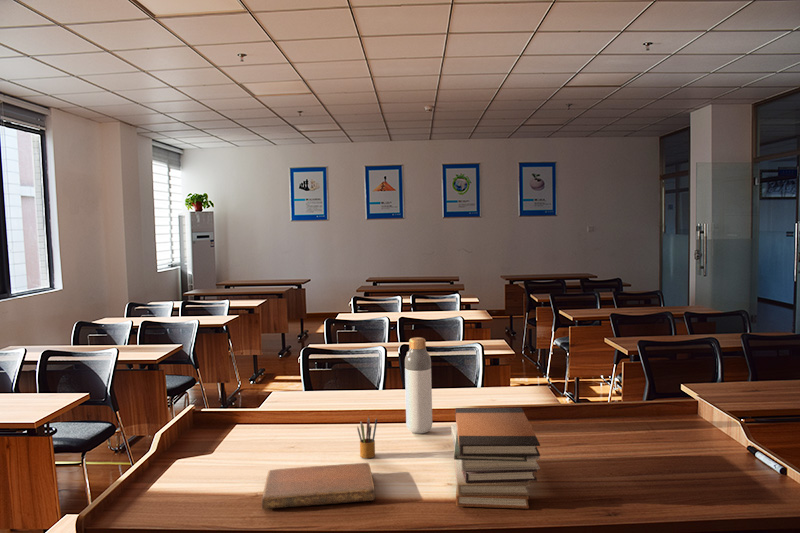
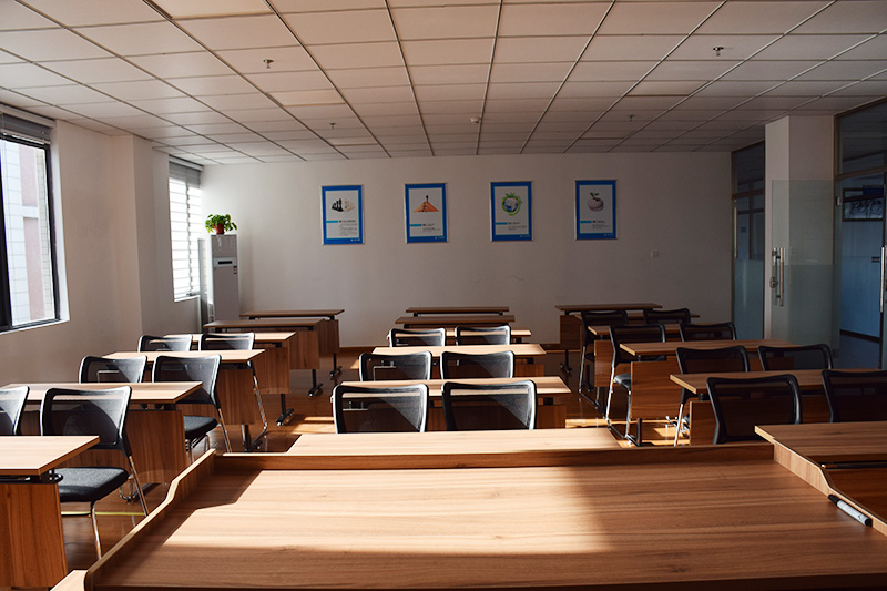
- bottle (418, 384)
- notebook (319, 484)
- book stack (491, 453)
- pencil box (367, 437)
